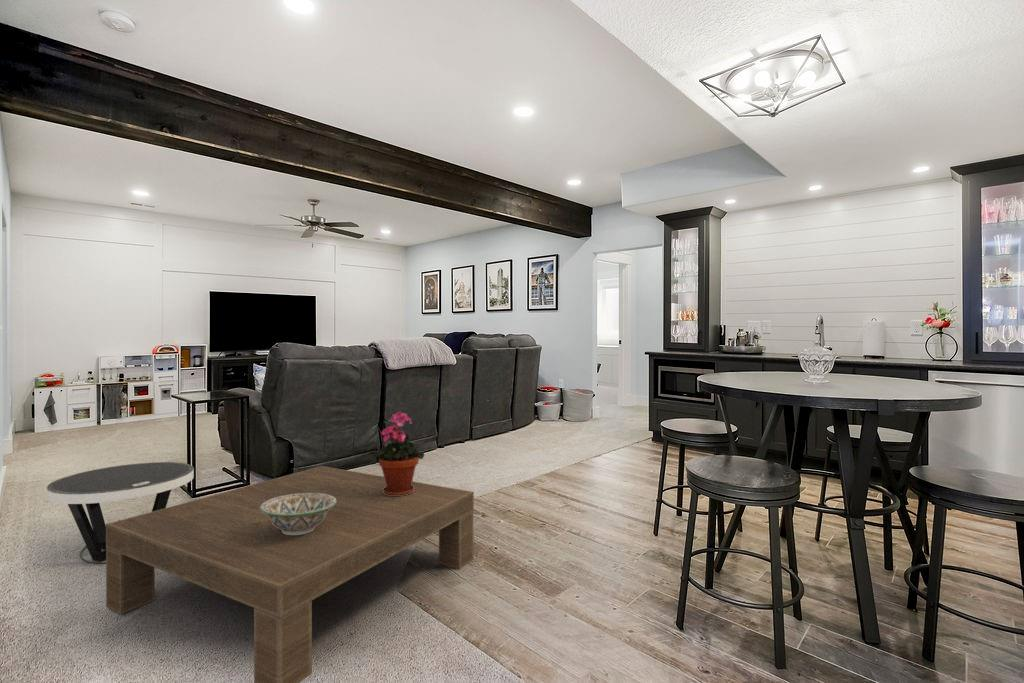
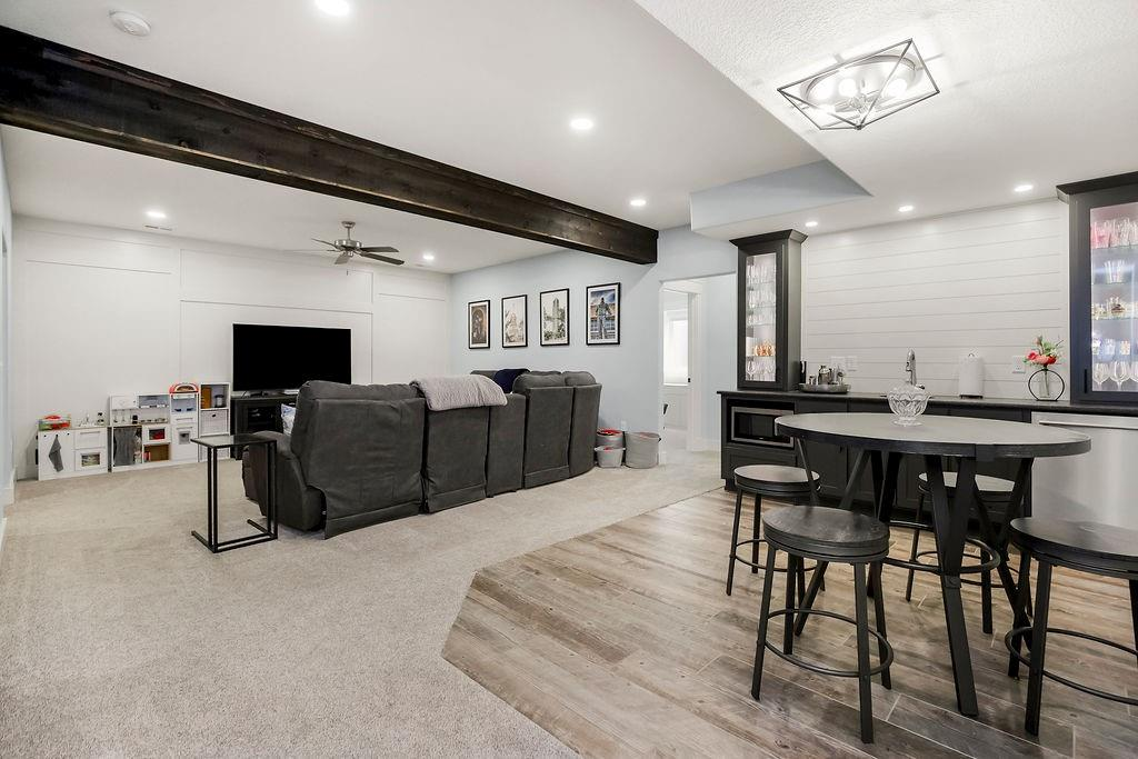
- potted plant (397, 451)
- side table (125, 499)
- decorative bowl (299, 515)
- coffee table (307, 543)
